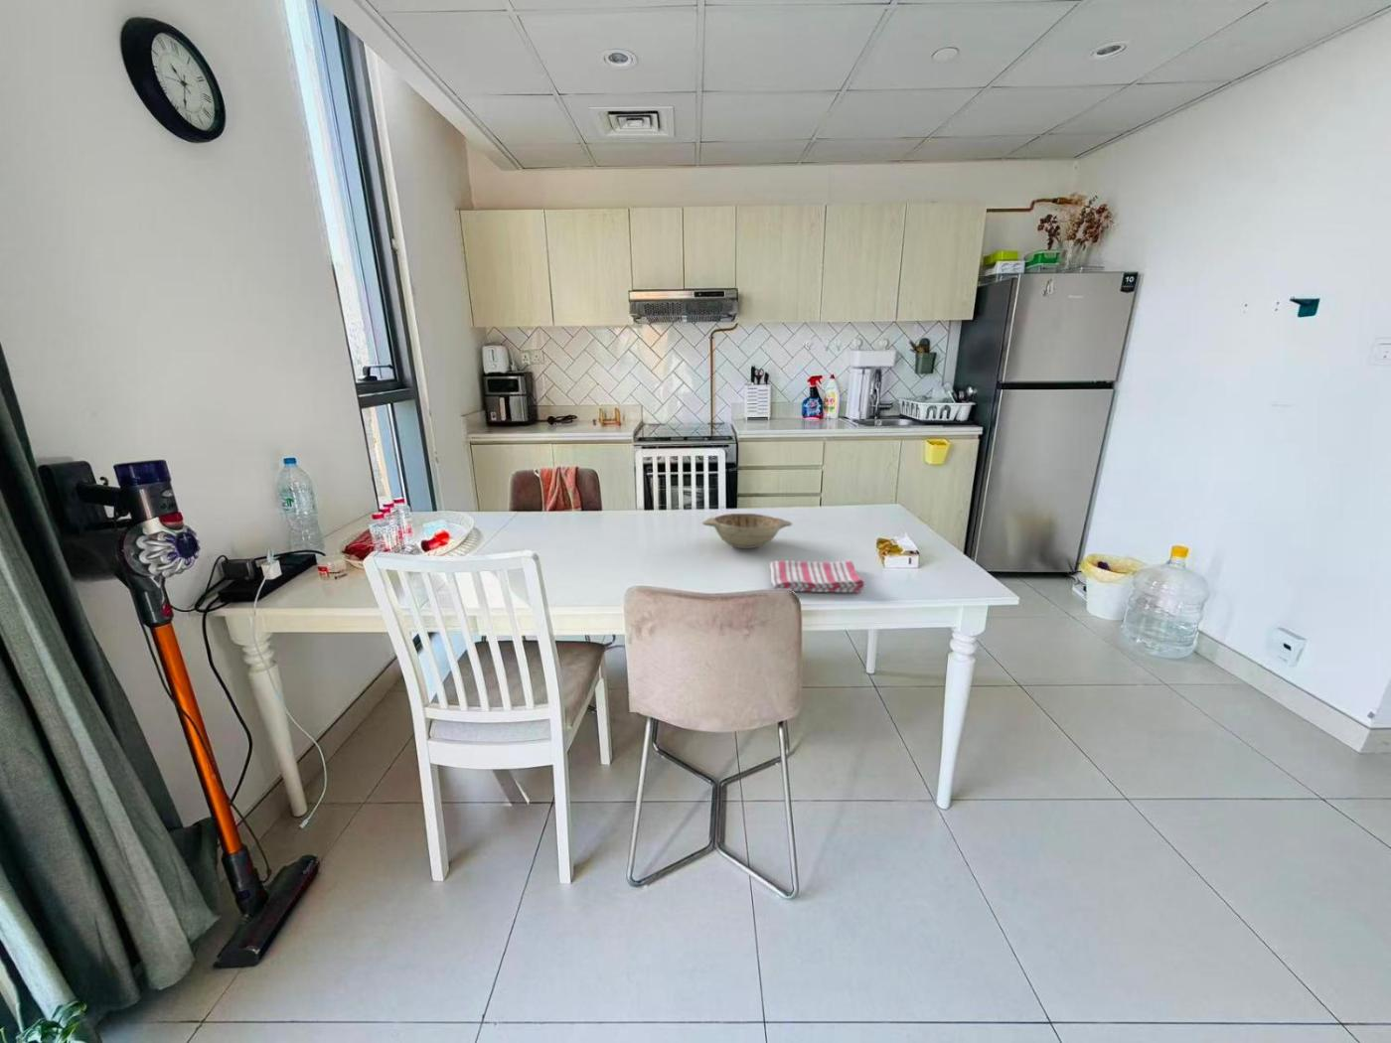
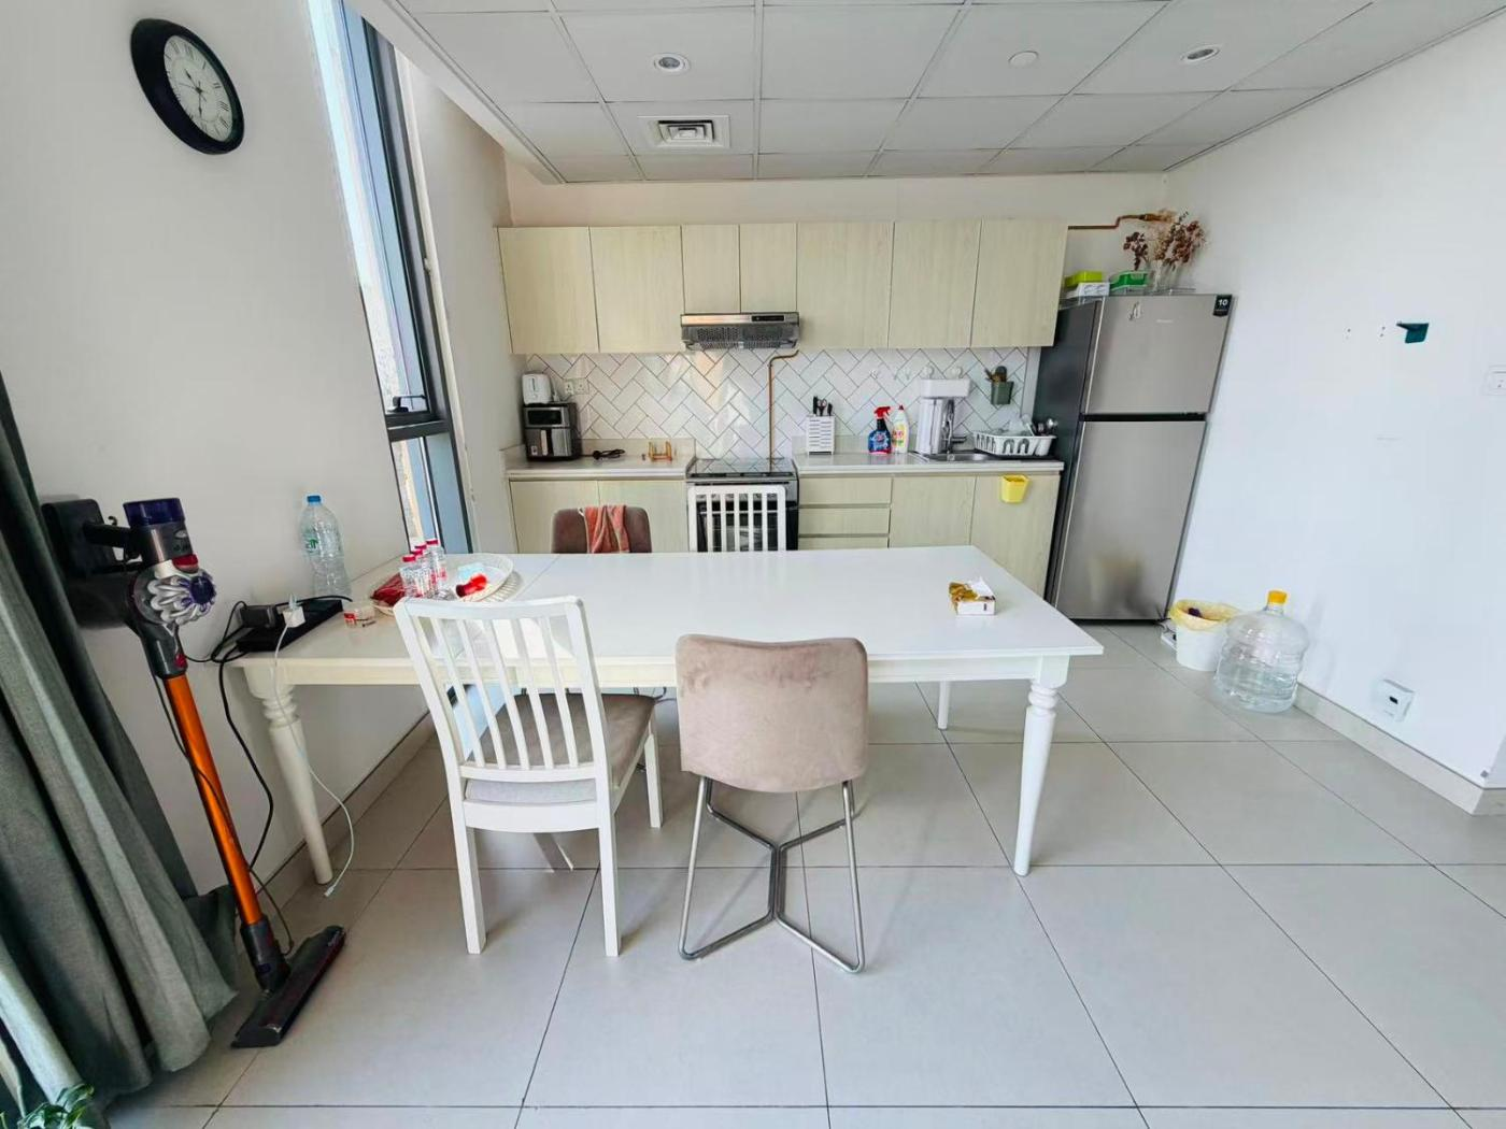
- dish towel (814, 573)
- decorative bowl (746, 531)
